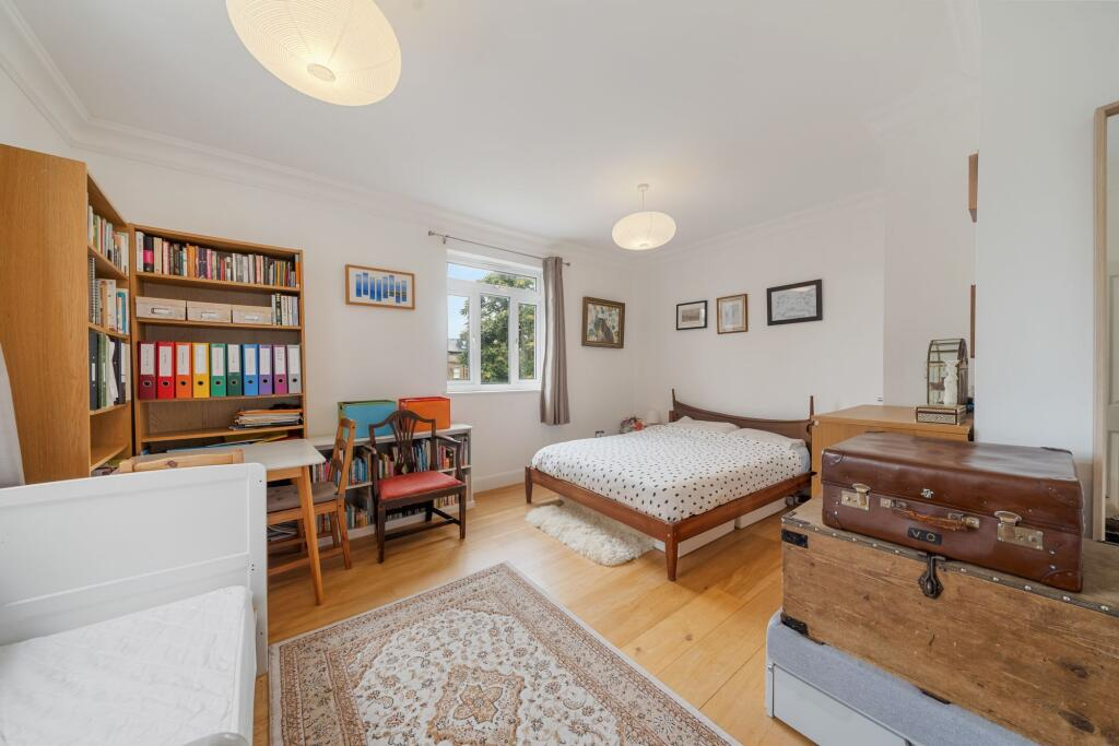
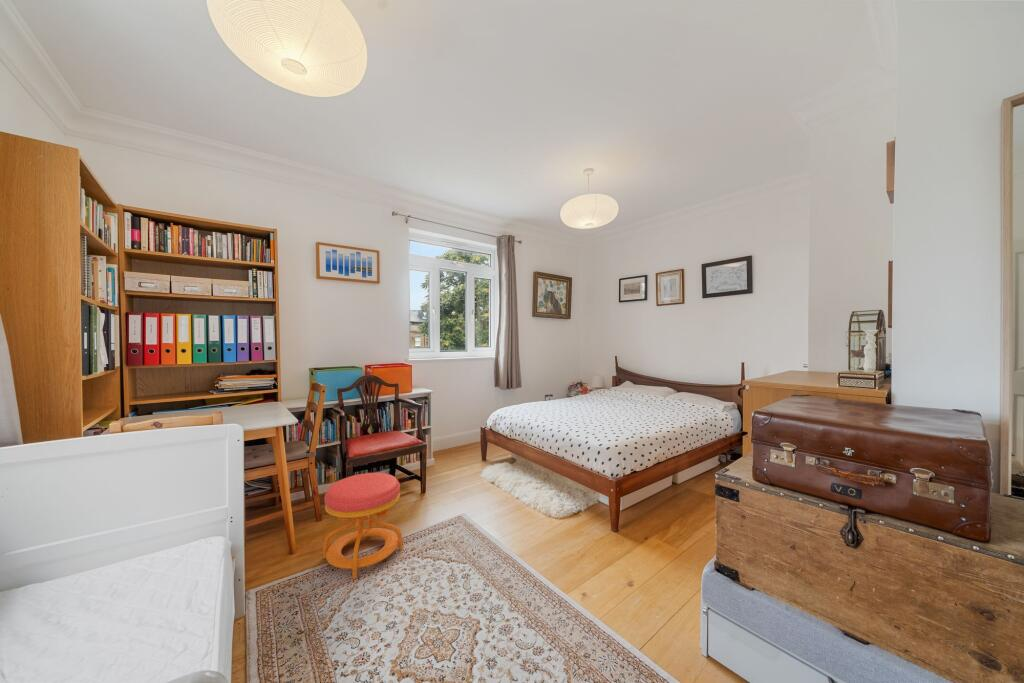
+ stool (363, 518)
